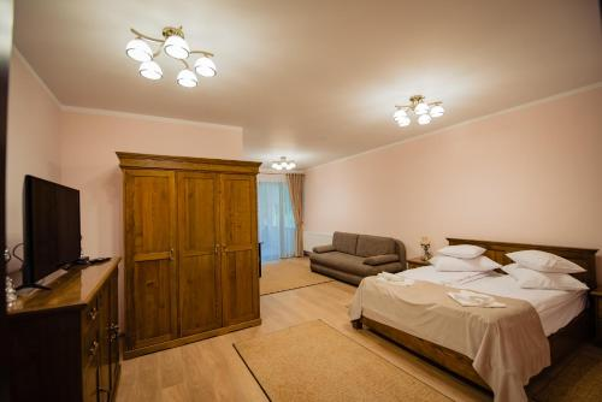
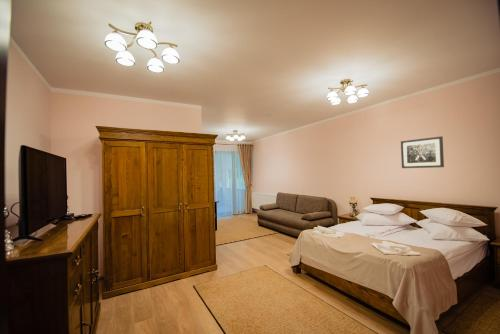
+ wall art (420, 153)
